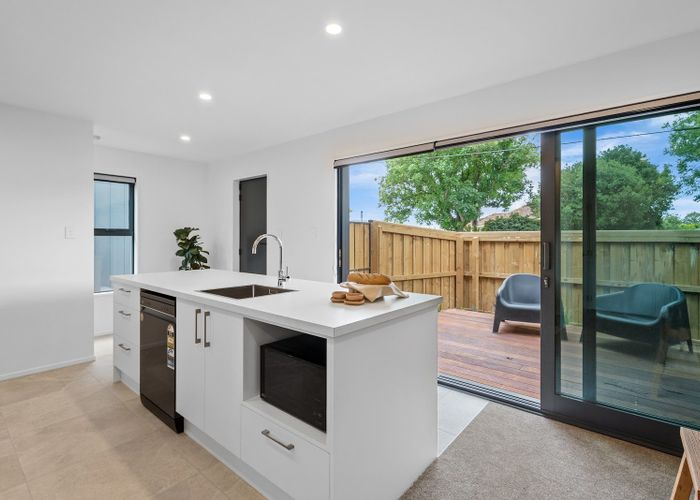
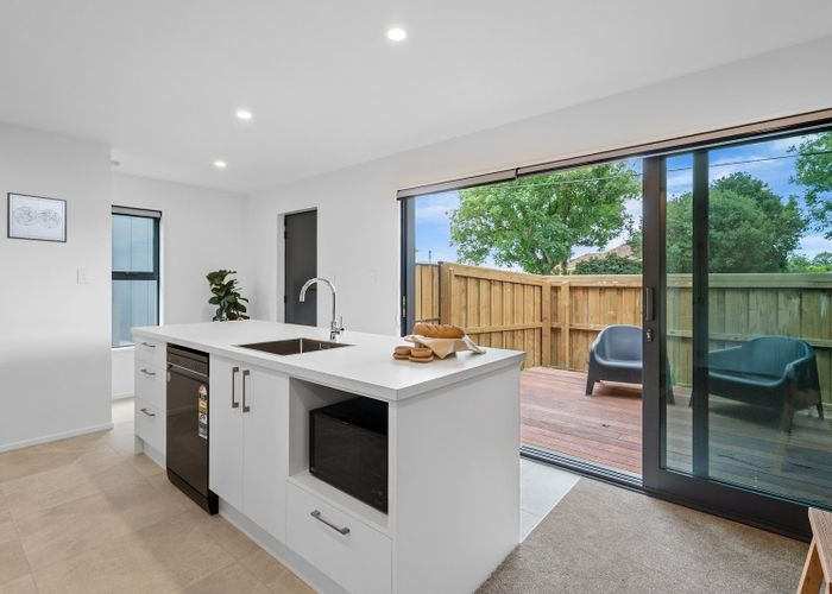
+ wall art (37, 217)
